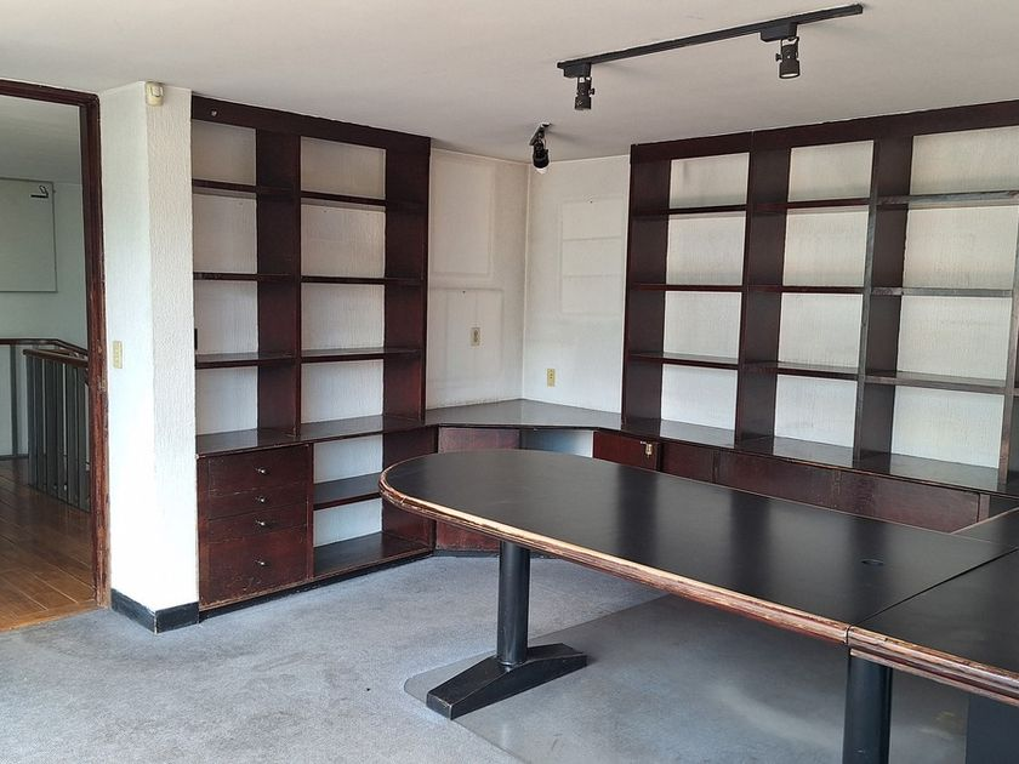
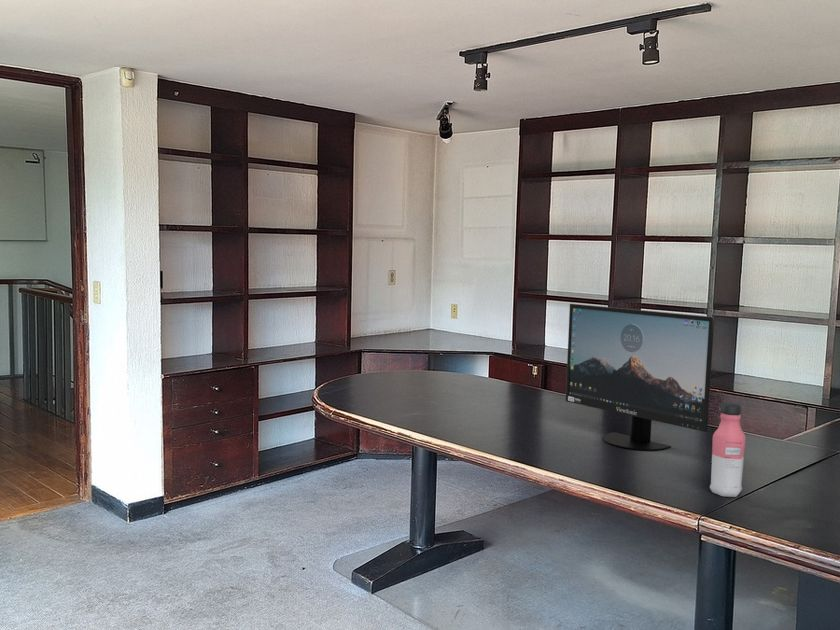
+ water bottle (728, 448)
+ monitor (635, 377)
